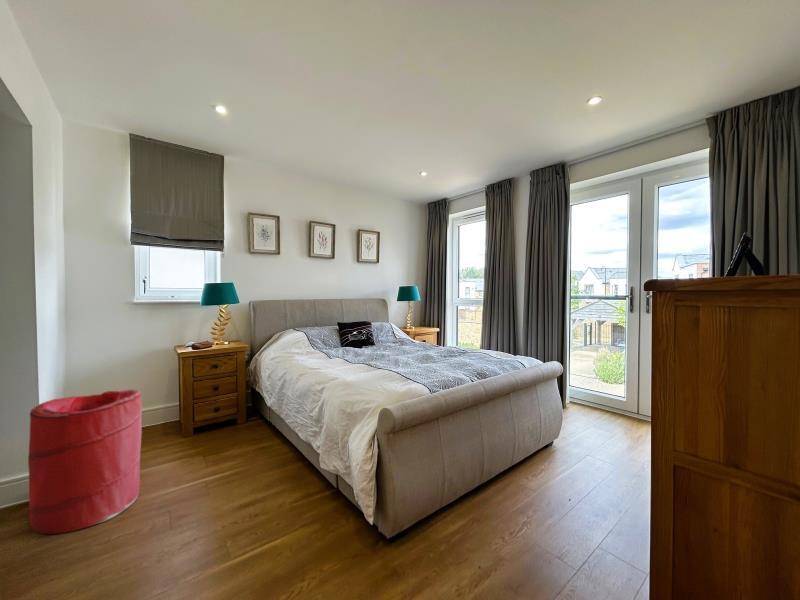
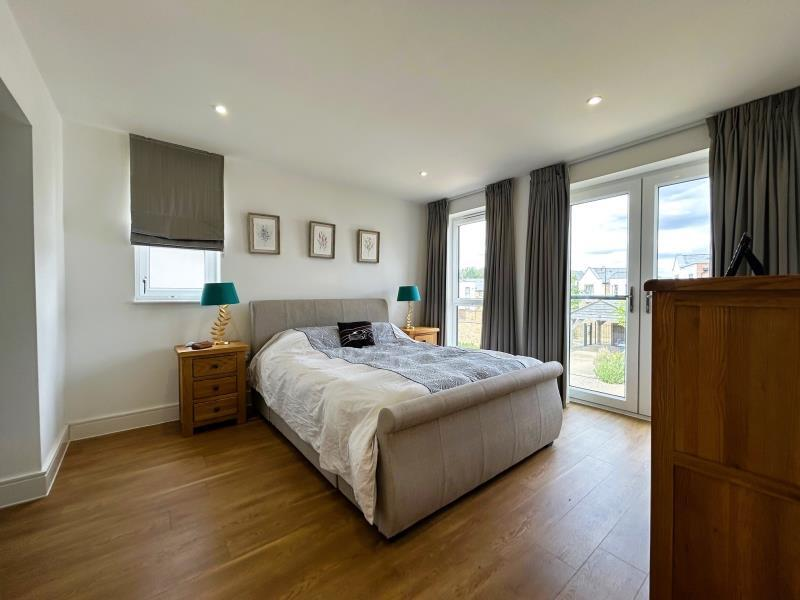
- laundry hamper (90, 450)
